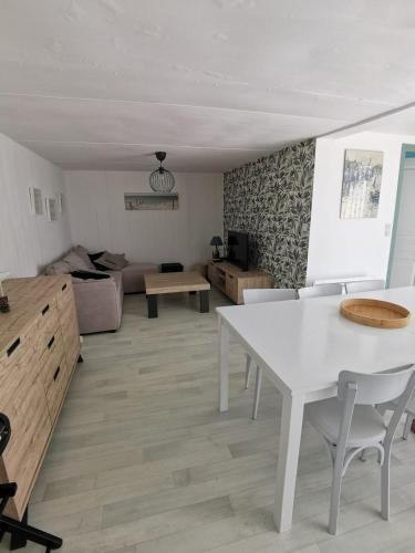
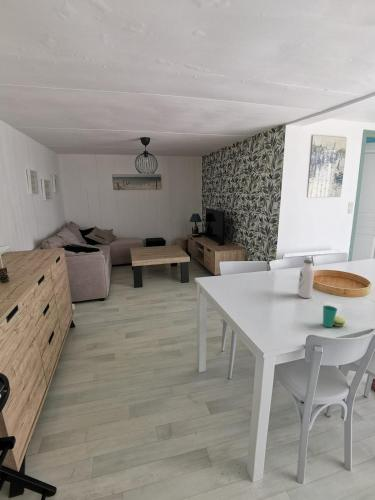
+ cup (333, 316)
+ water bottle (306, 278)
